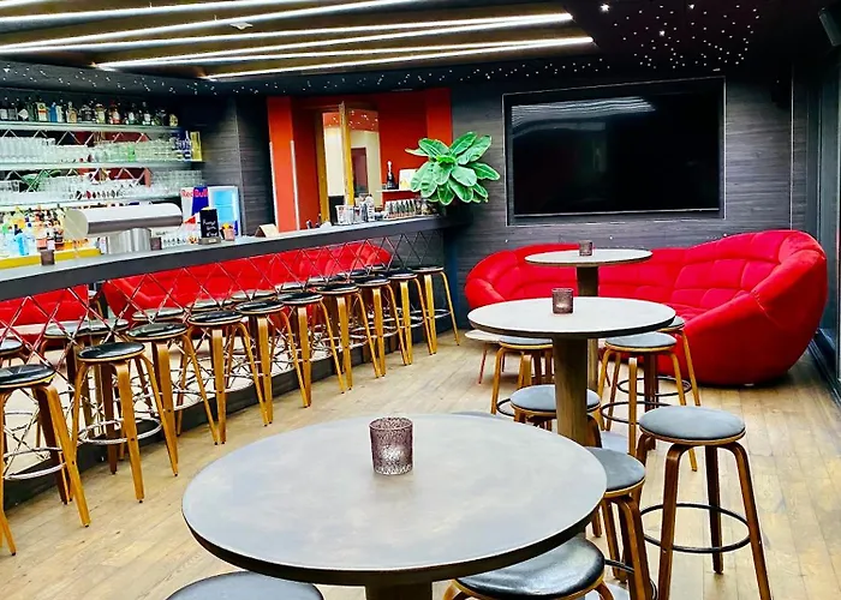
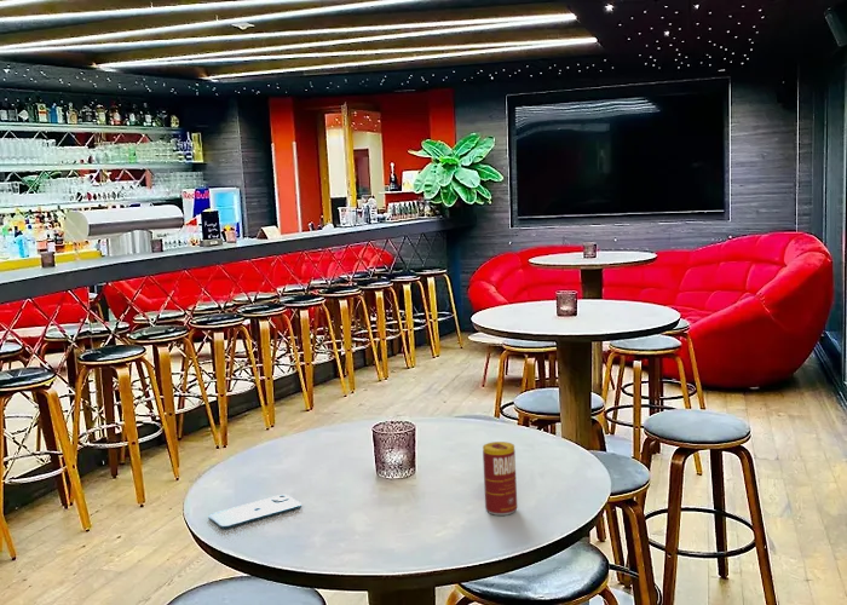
+ smartphone (255, 509)
+ beverage can (500, 478)
